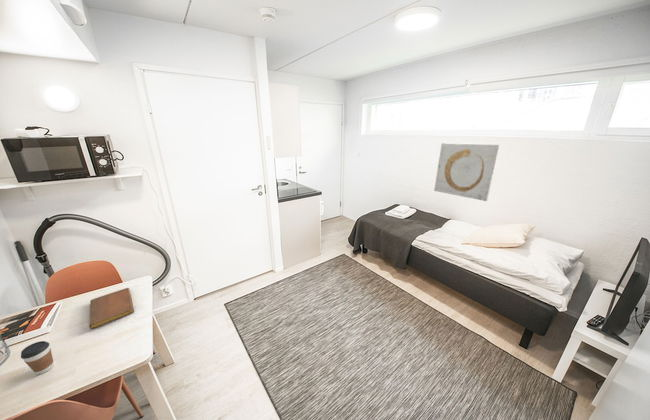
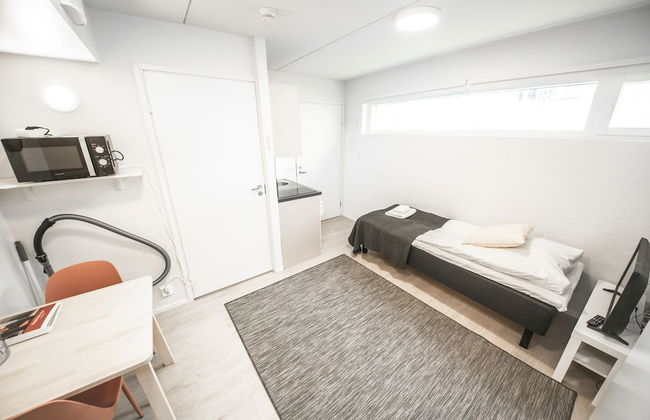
- coffee cup (39, 358)
- notebook (111, 306)
- wall art (463, 170)
